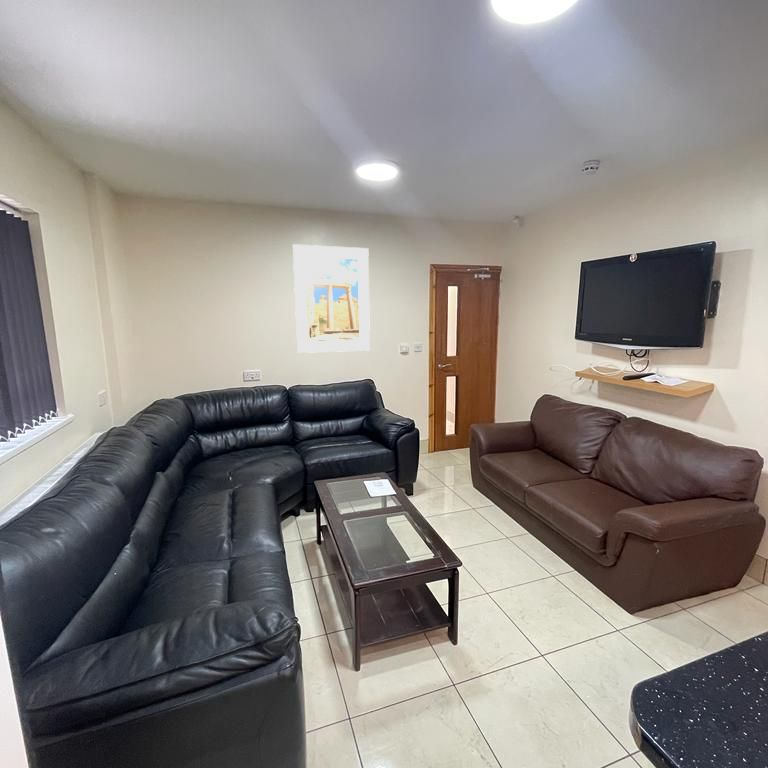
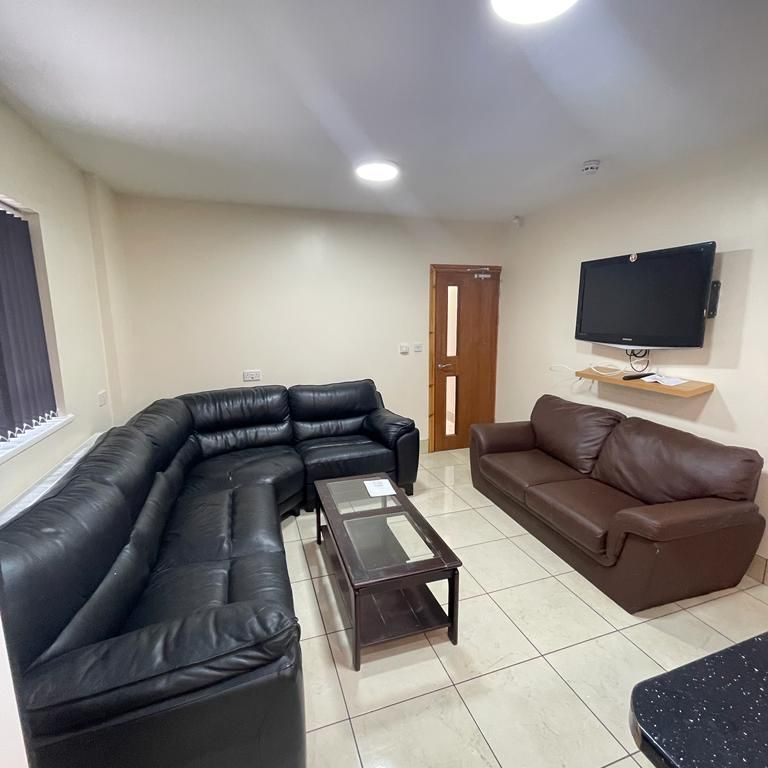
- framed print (333, 300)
